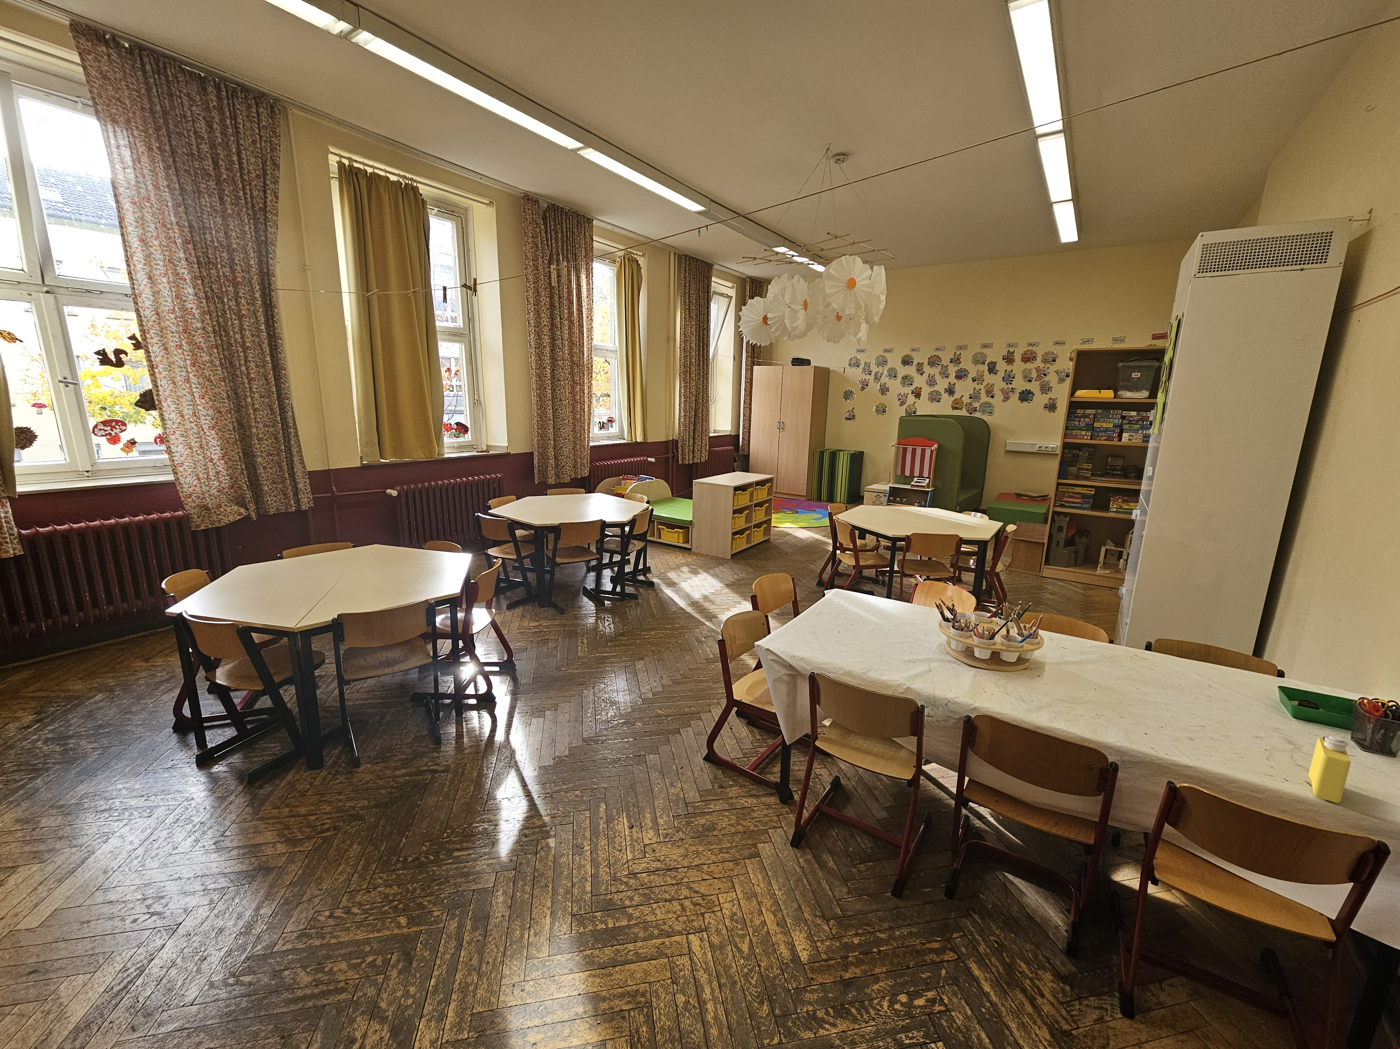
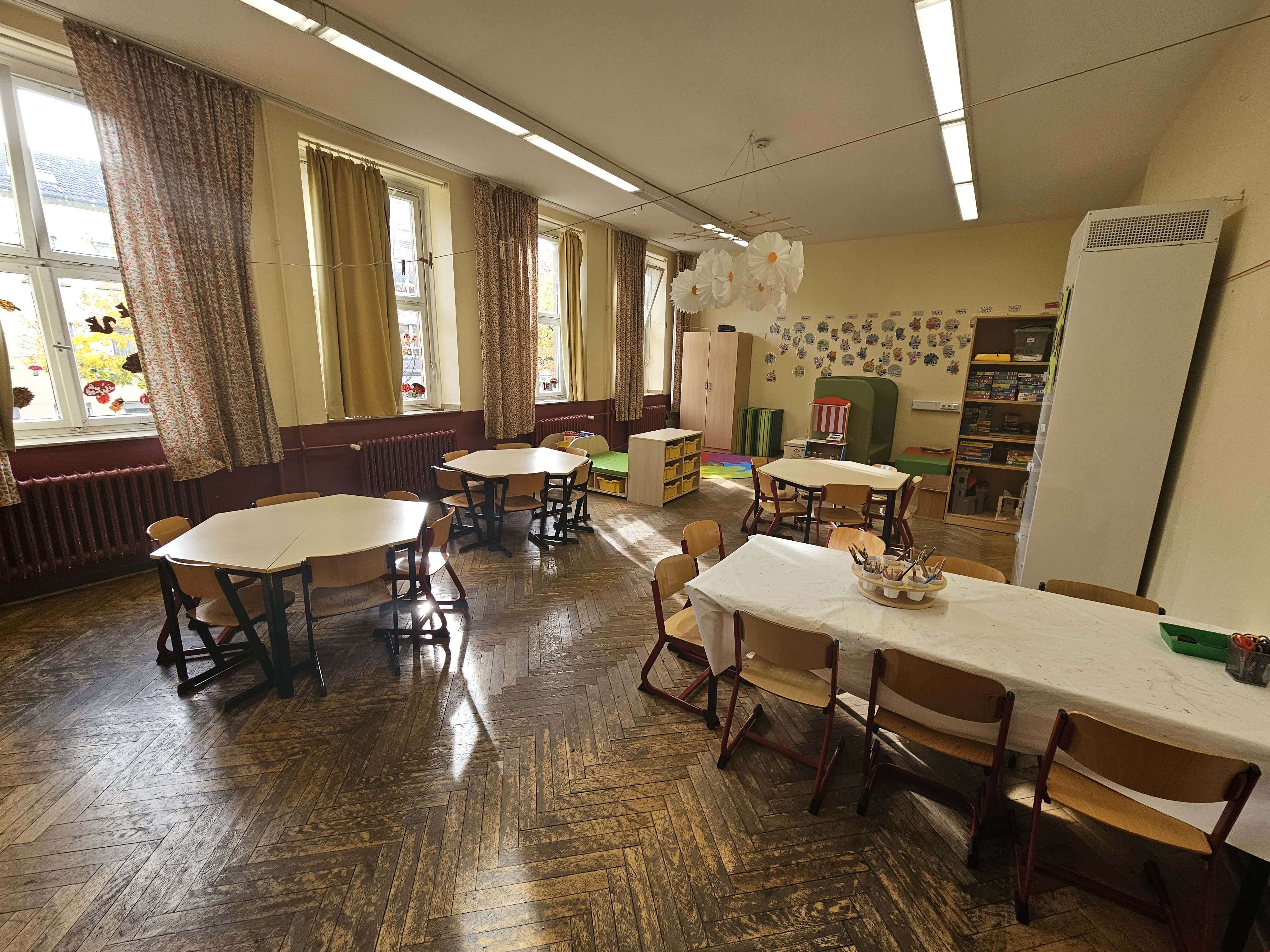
- bottle (1329, 764)
